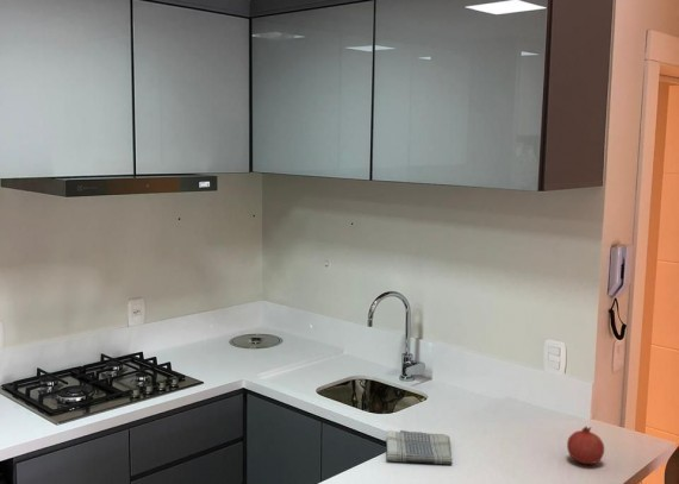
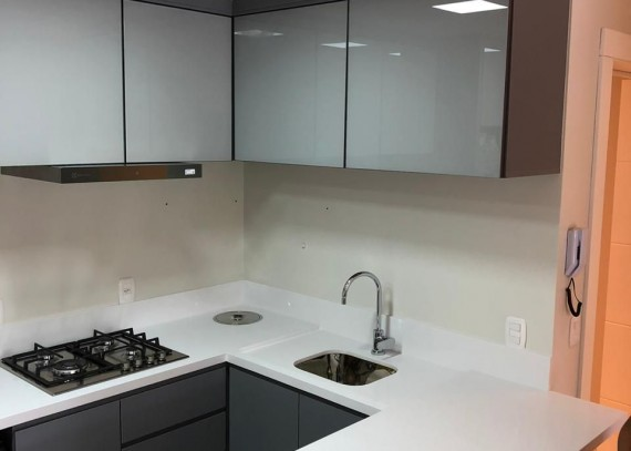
- dish towel (418, 445)
- fruit (585, 444)
